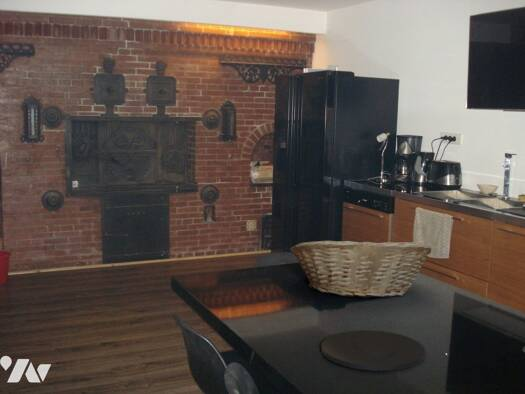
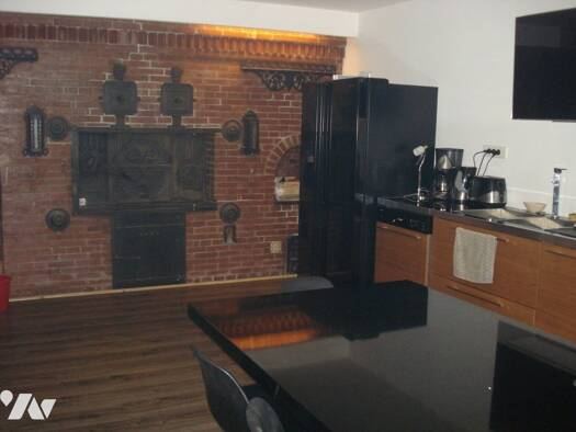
- plate (372, 345)
- fruit basket (359, 261)
